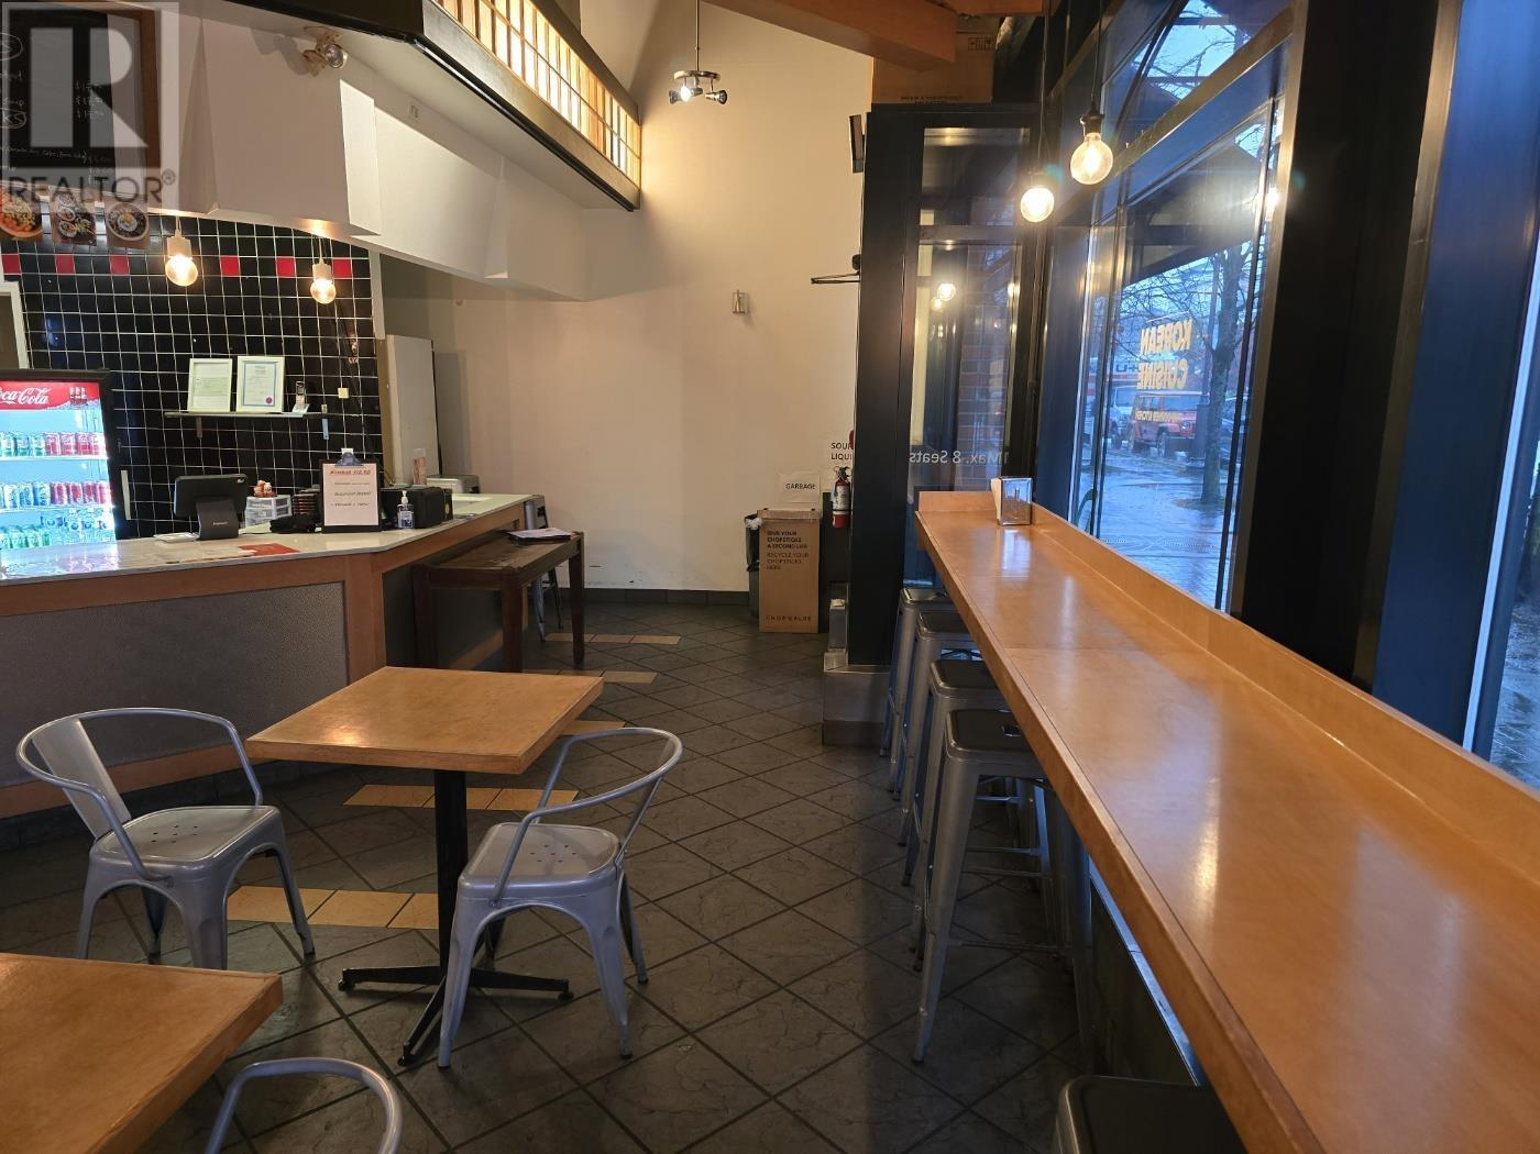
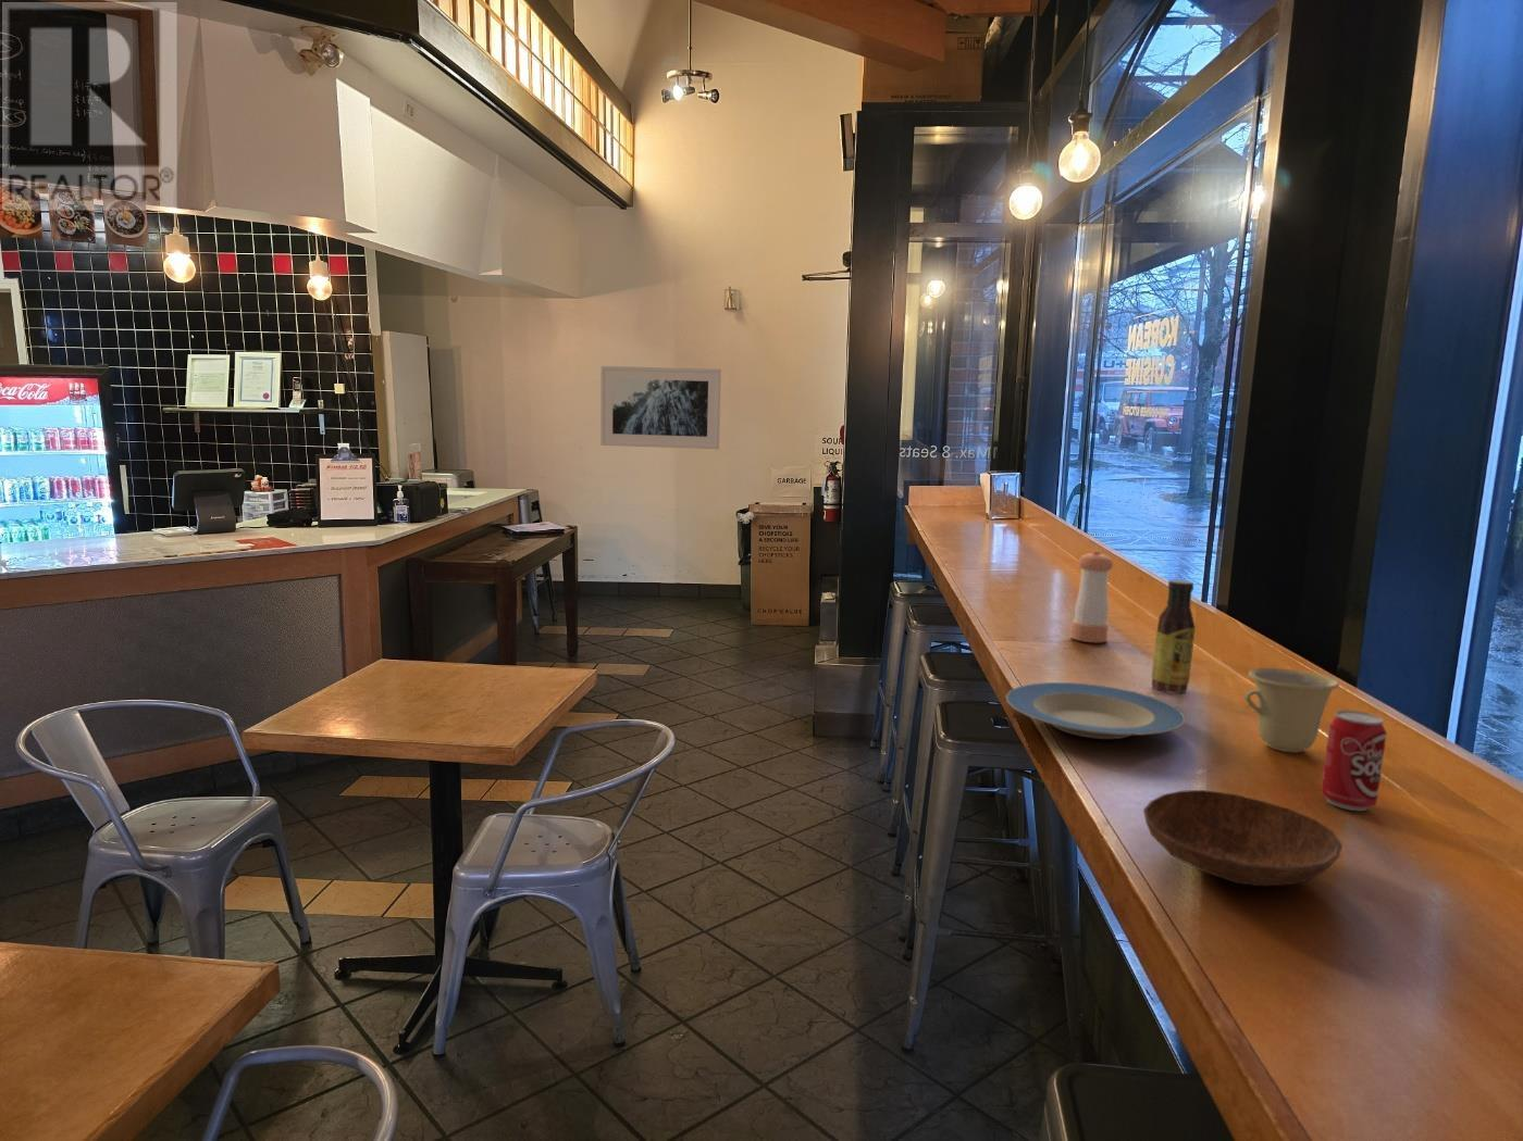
+ cup (1288, 711)
+ beverage can (1353, 760)
+ sauce bottle (1175, 635)
+ pepper shaker (1092, 594)
+ bowl (1236, 844)
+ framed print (660, 408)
+ plate (1091, 716)
